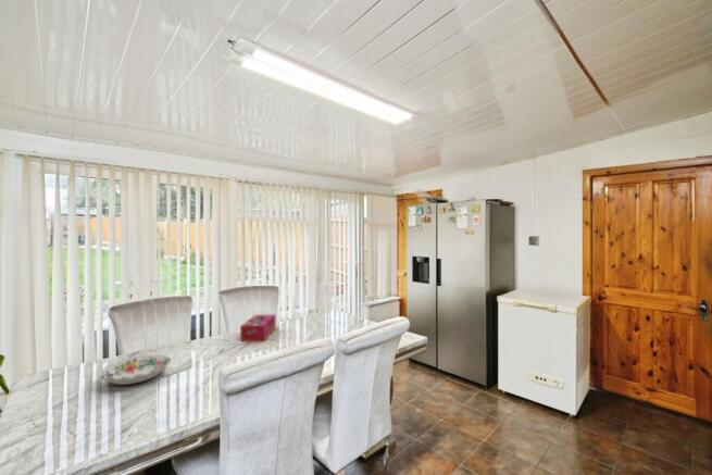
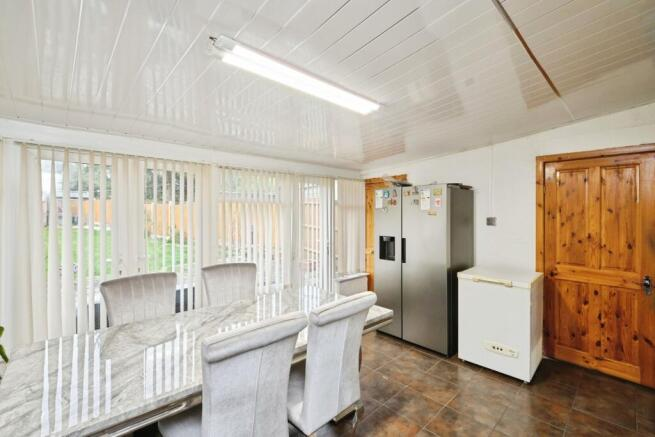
- tissue box (259, 326)
- decorative bowl (137, 371)
